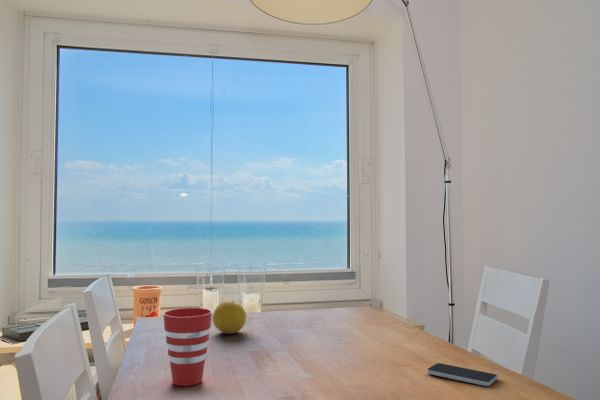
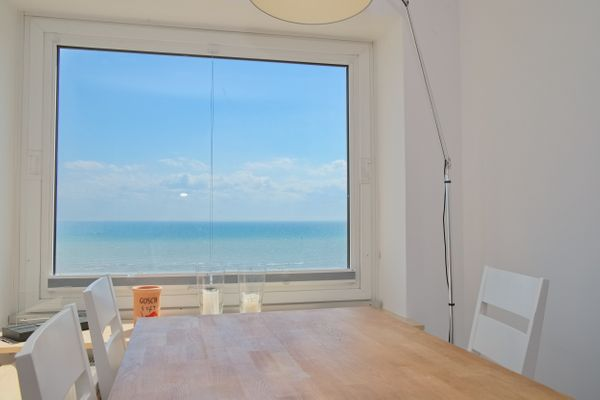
- cup (187, 346)
- smartphone (461, 373)
- fruit (229, 317)
